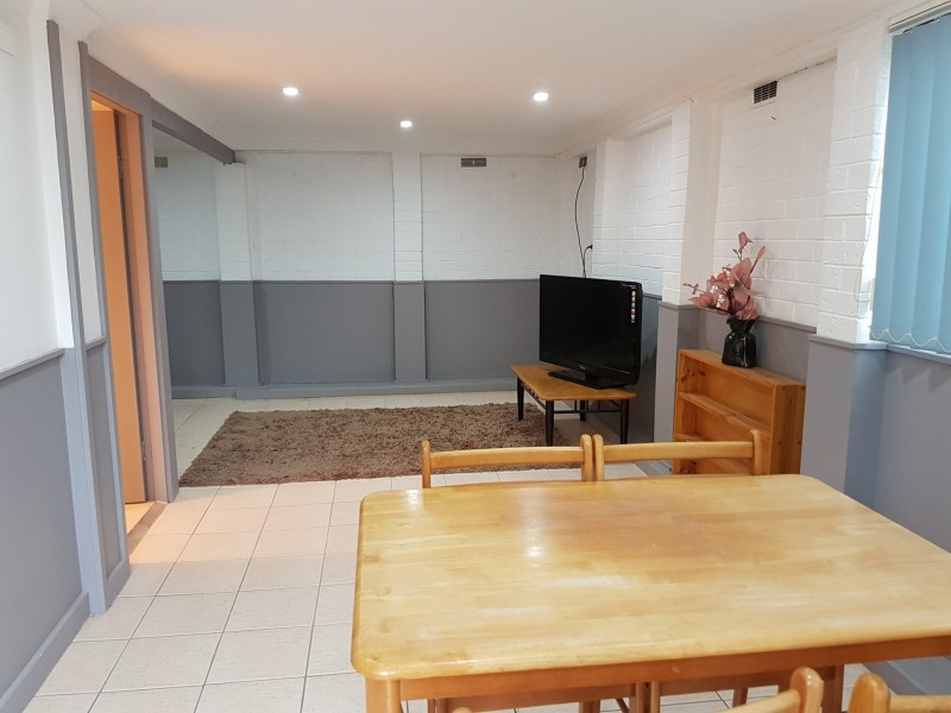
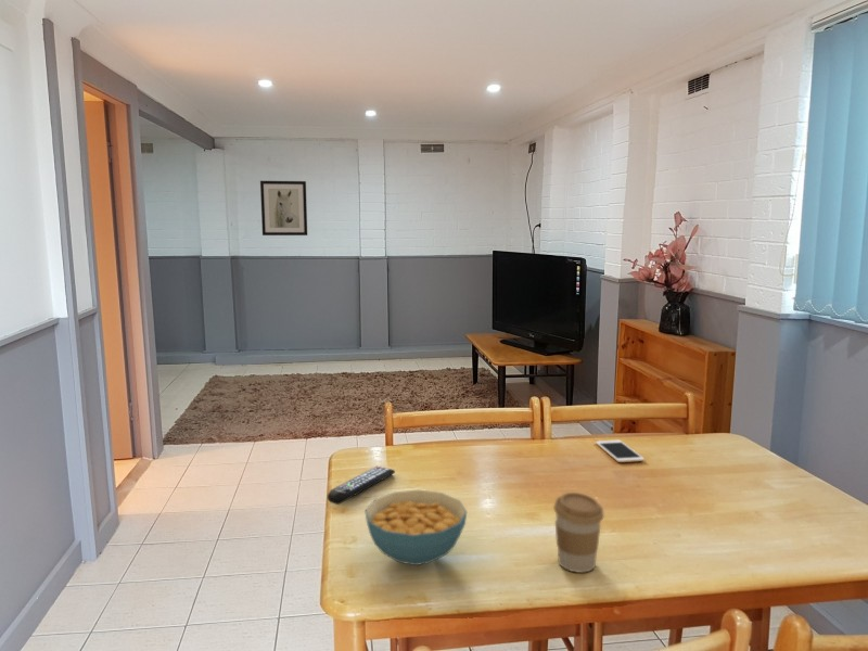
+ remote control (362, 483)
+ wall art (283, 208)
+ cell phone (618, 450)
+ coffee cup (577, 531)
+ cereal bowl (416, 534)
